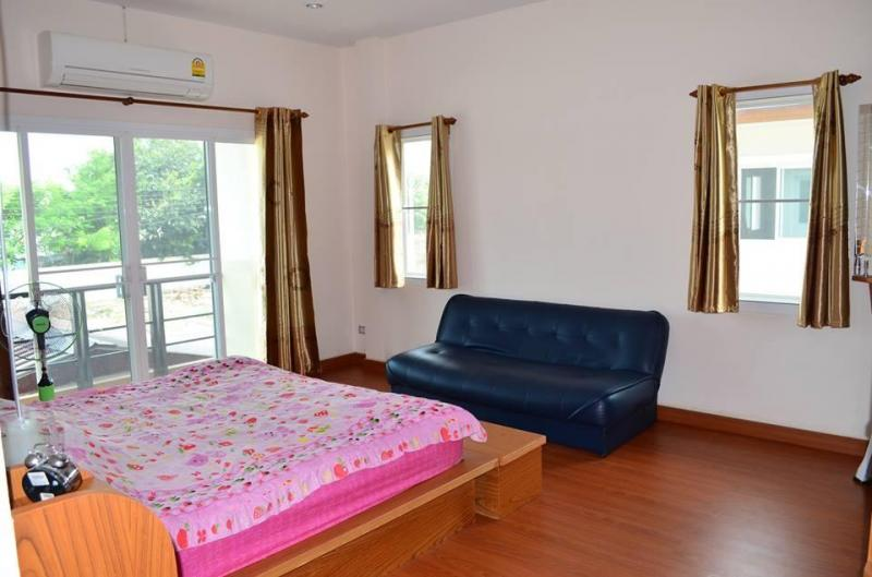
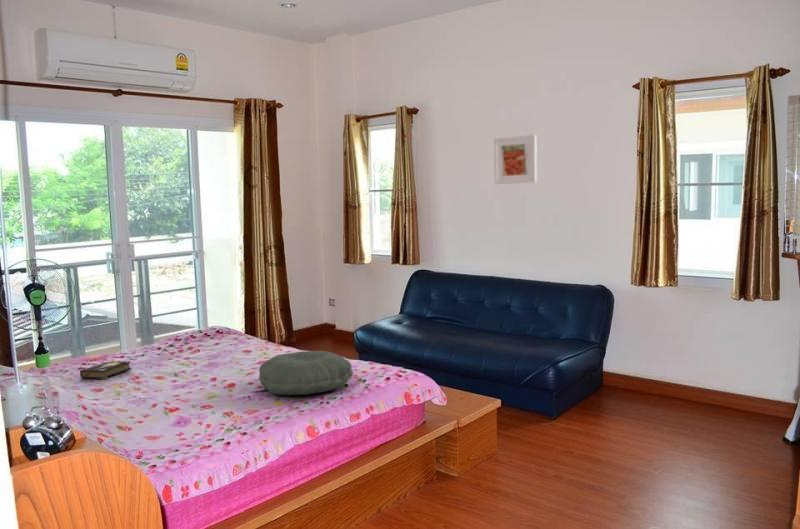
+ hardback book (106, 369)
+ pillow (303, 371)
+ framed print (514, 160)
